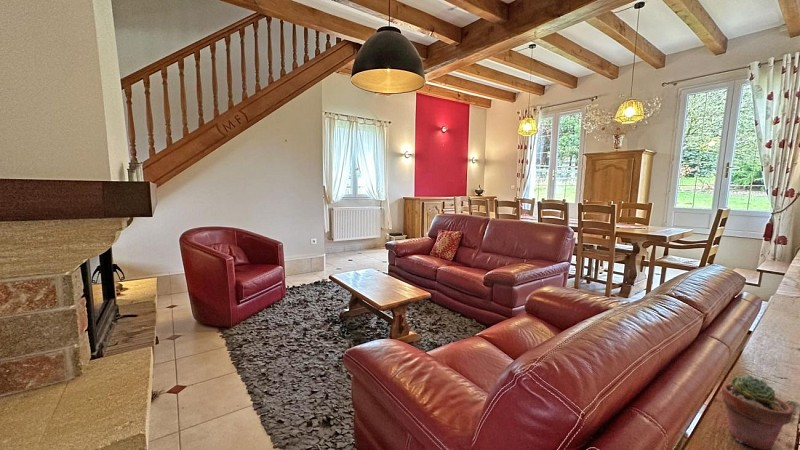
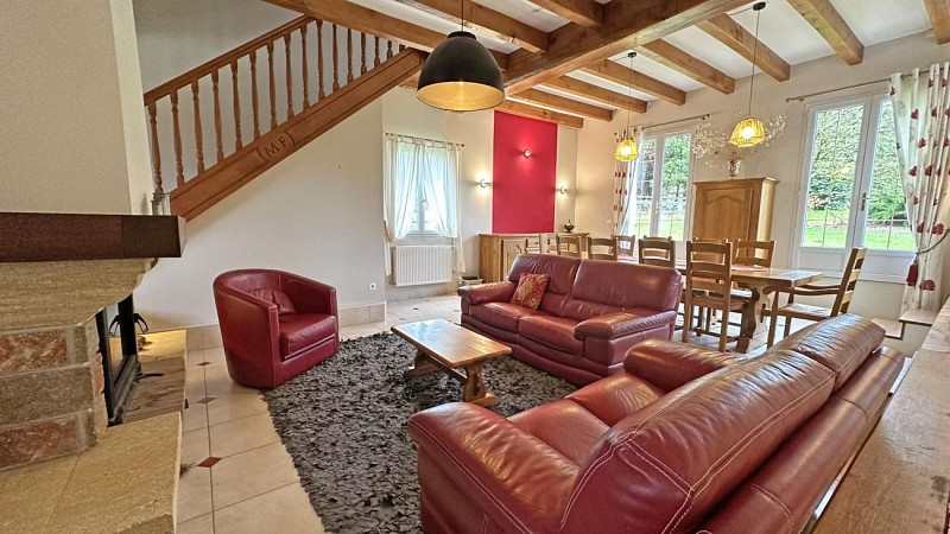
- potted succulent (754, 409)
